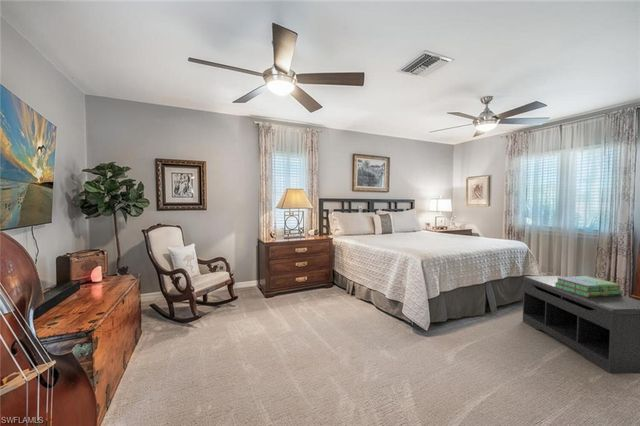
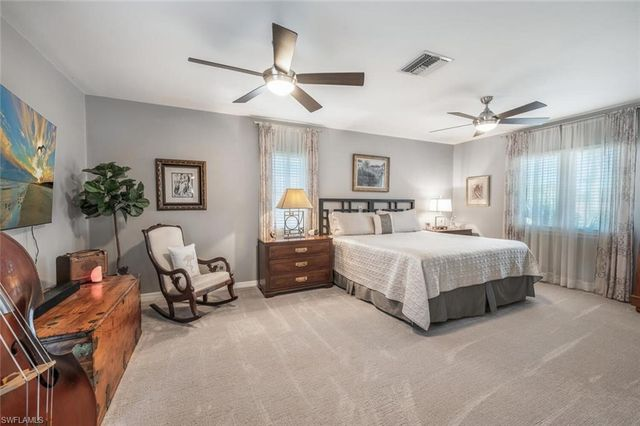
- bench (581, 315)
- stack of books (586, 285)
